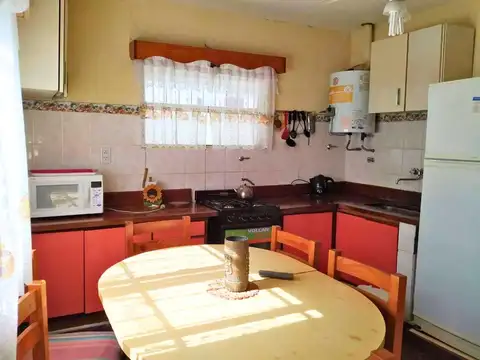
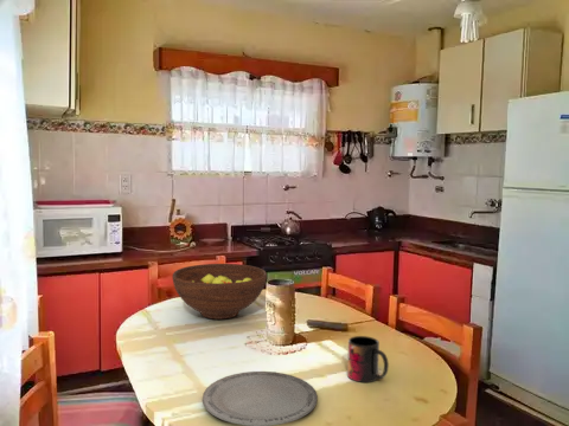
+ mug (369, 360)
+ plate (260, 398)
+ fruit bowl (219, 293)
